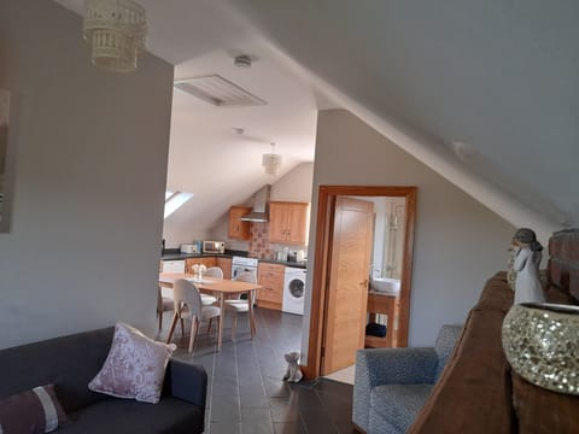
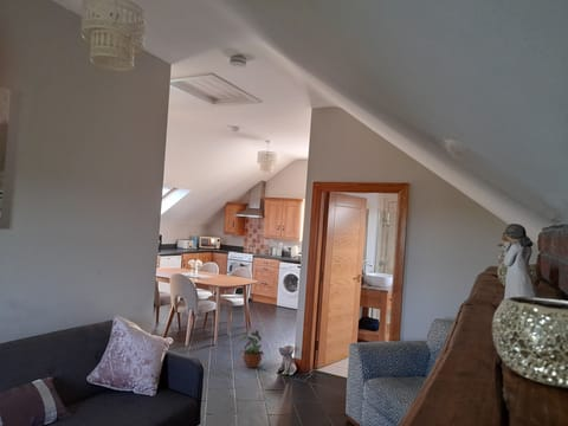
+ potted plant (253, 347)
